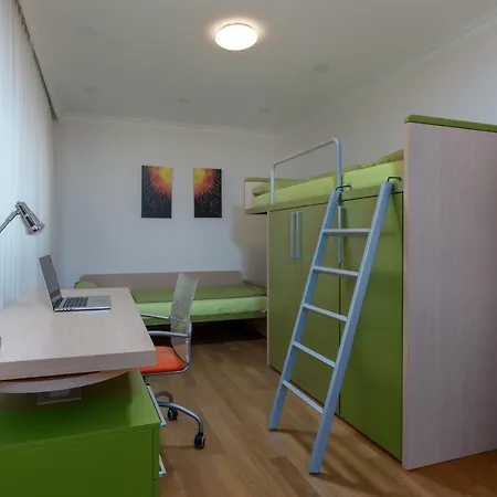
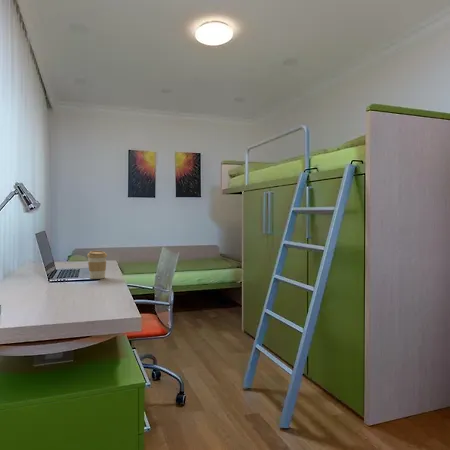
+ coffee cup (97, 264)
